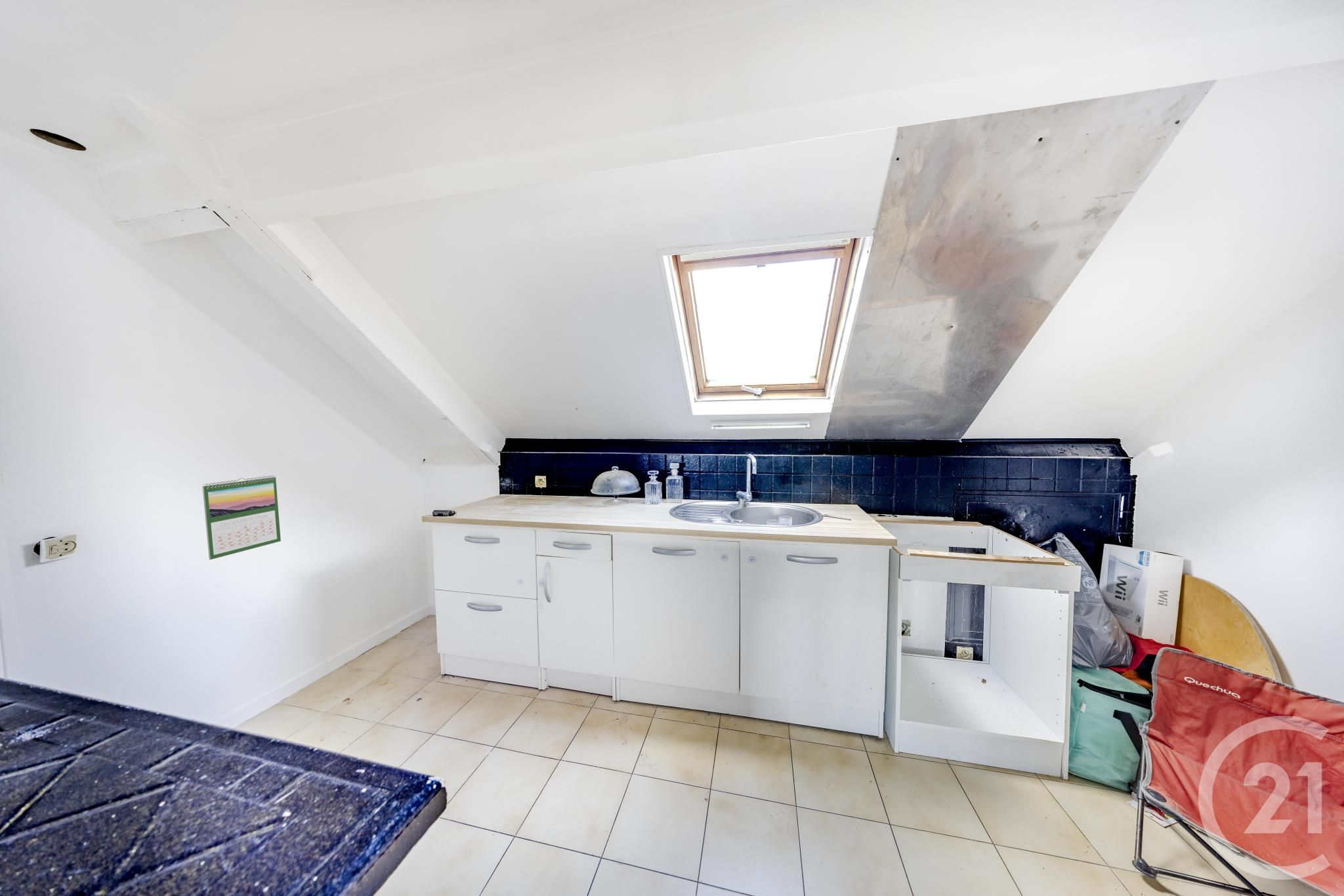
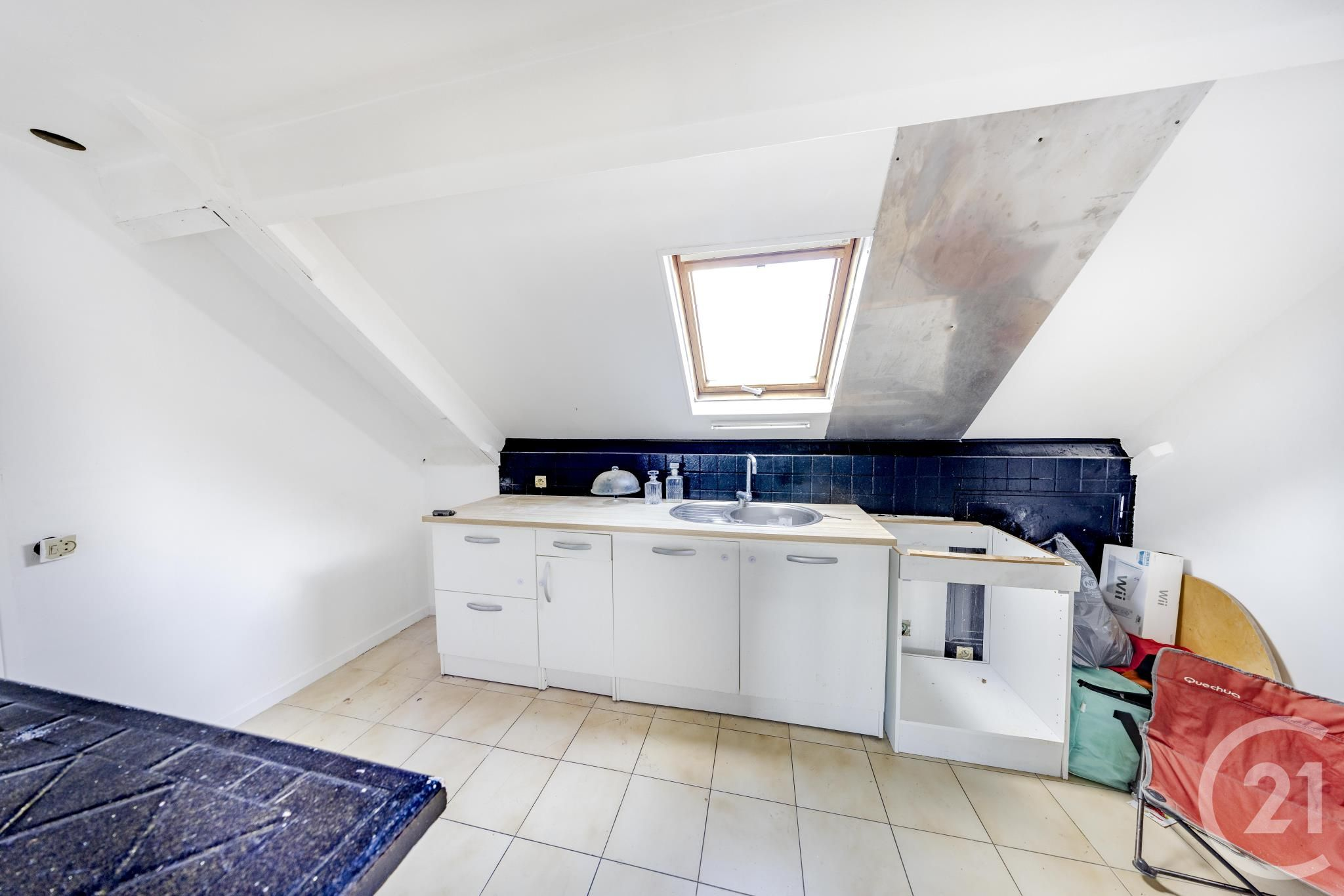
- calendar (244, 514)
